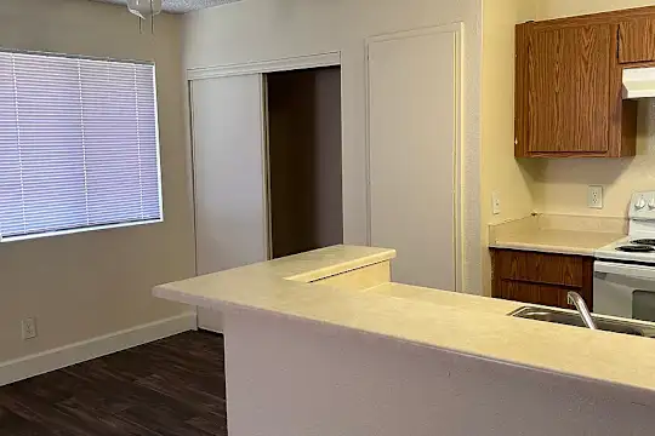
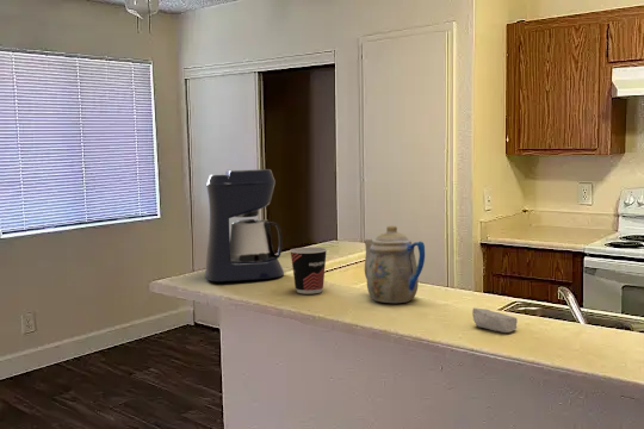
+ soap bar (494, 318)
+ coffee maker (241, 223)
+ cup (309, 271)
+ teapot (392, 262)
